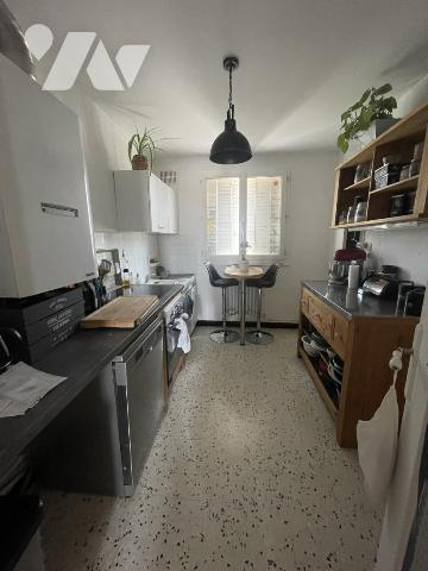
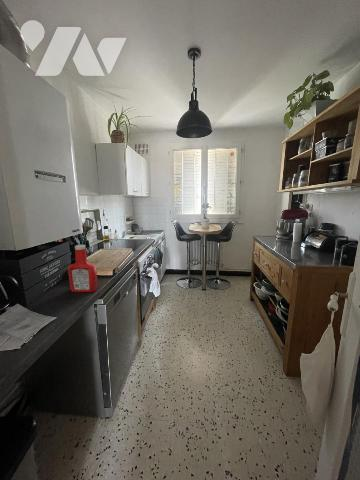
+ soap bottle (82, 268)
